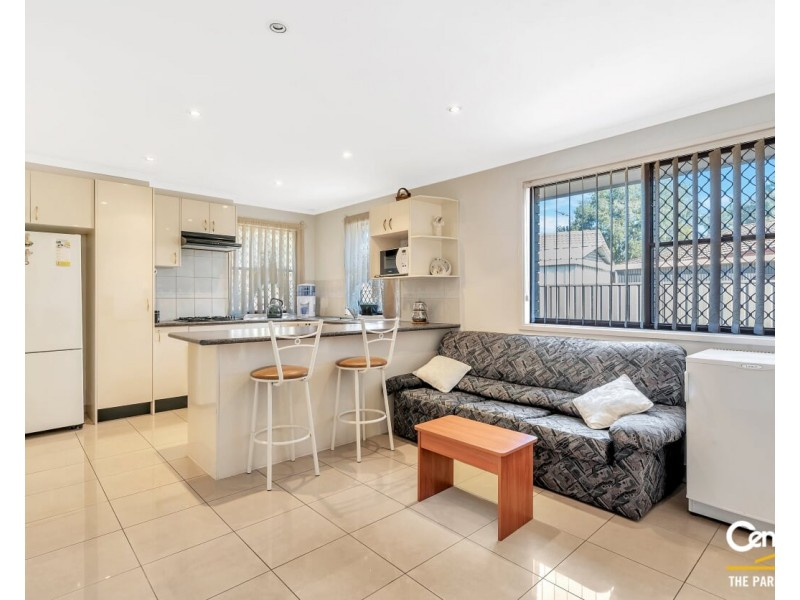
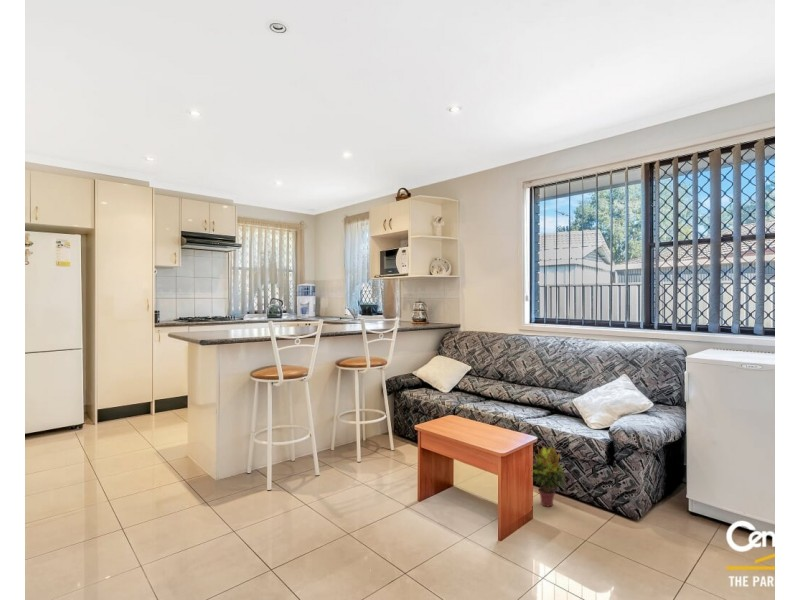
+ potted plant (547, 475)
